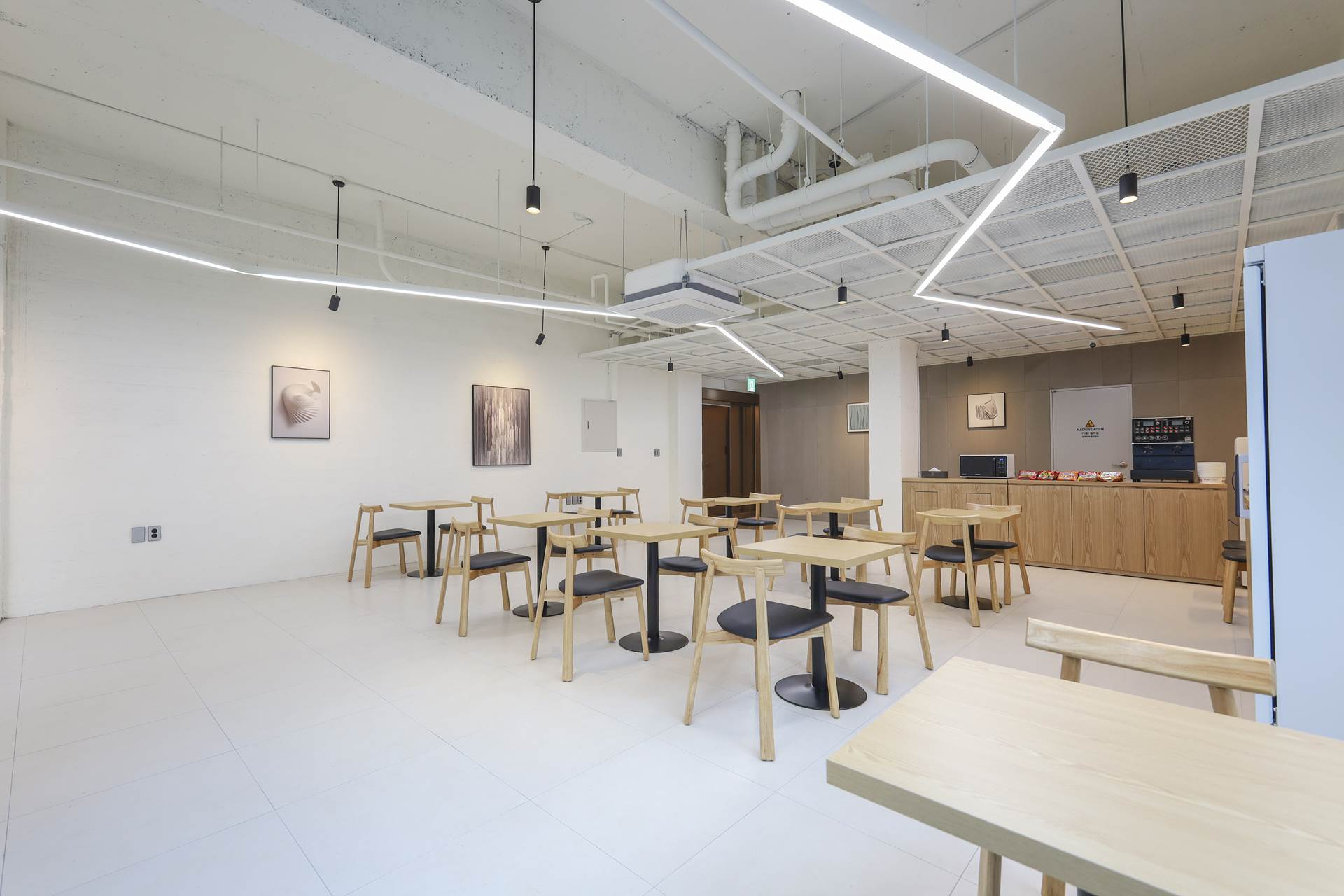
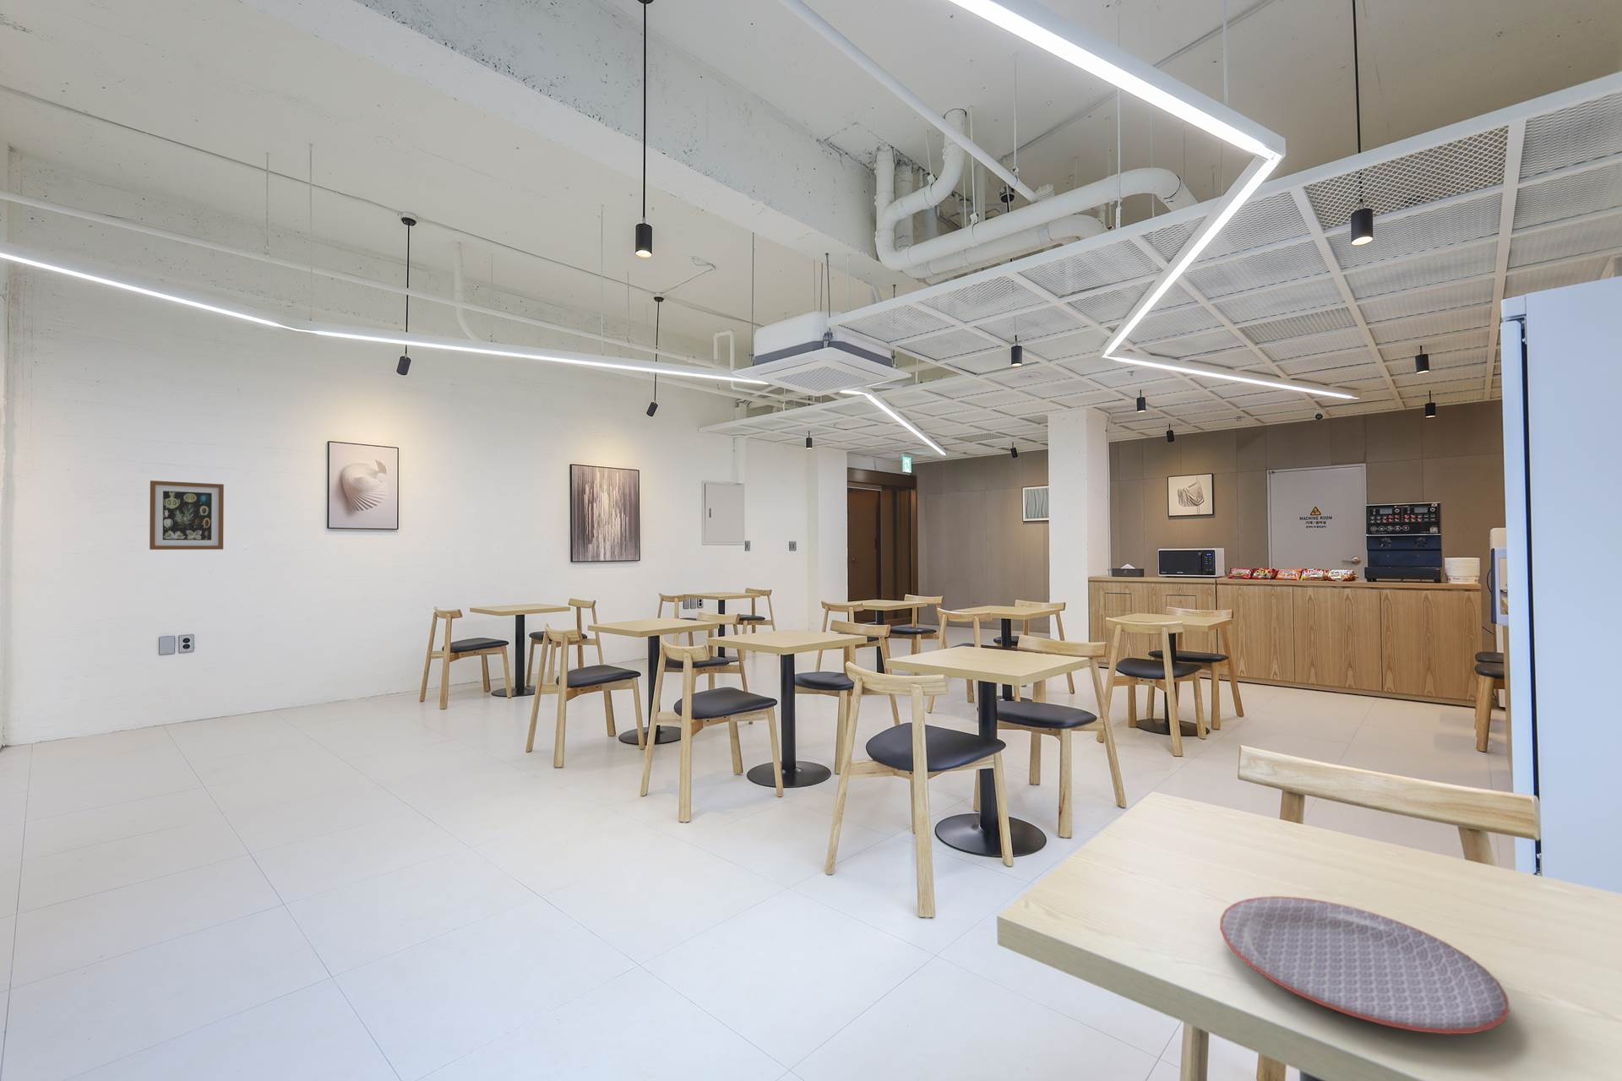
+ wall art (187, 516)
+ plate (1350, 962)
